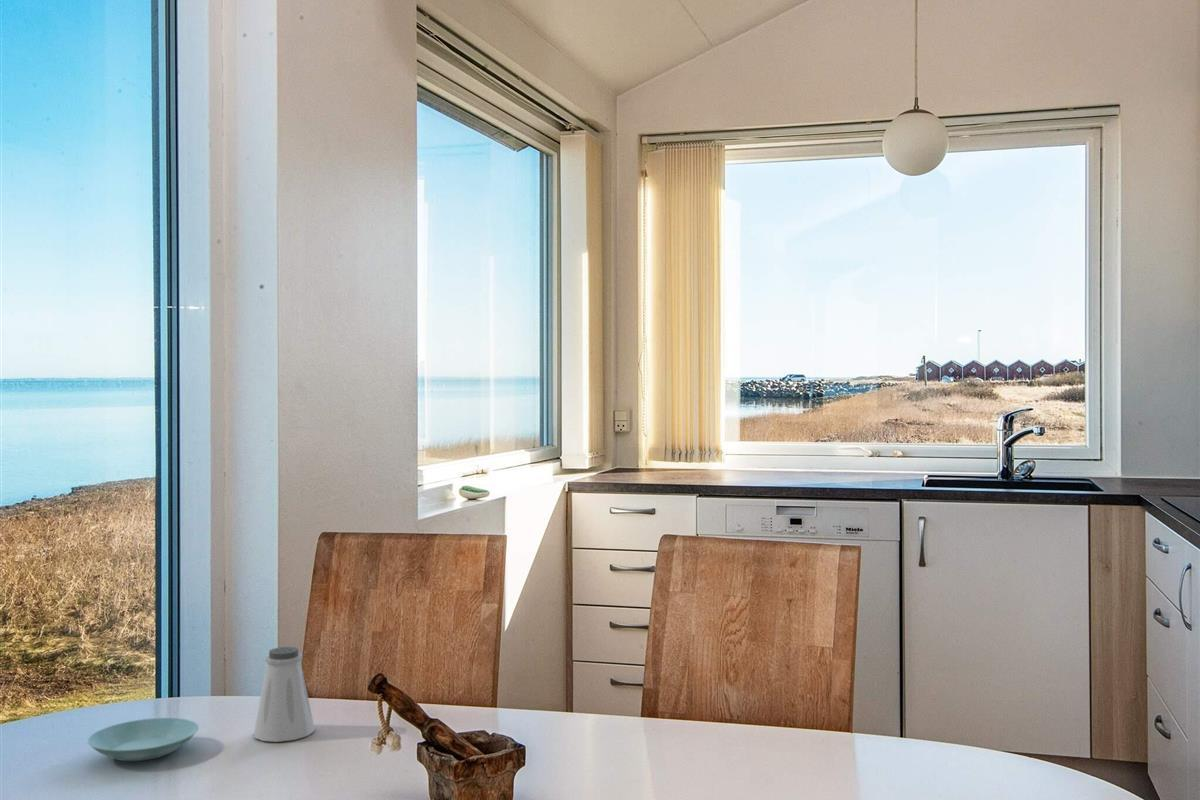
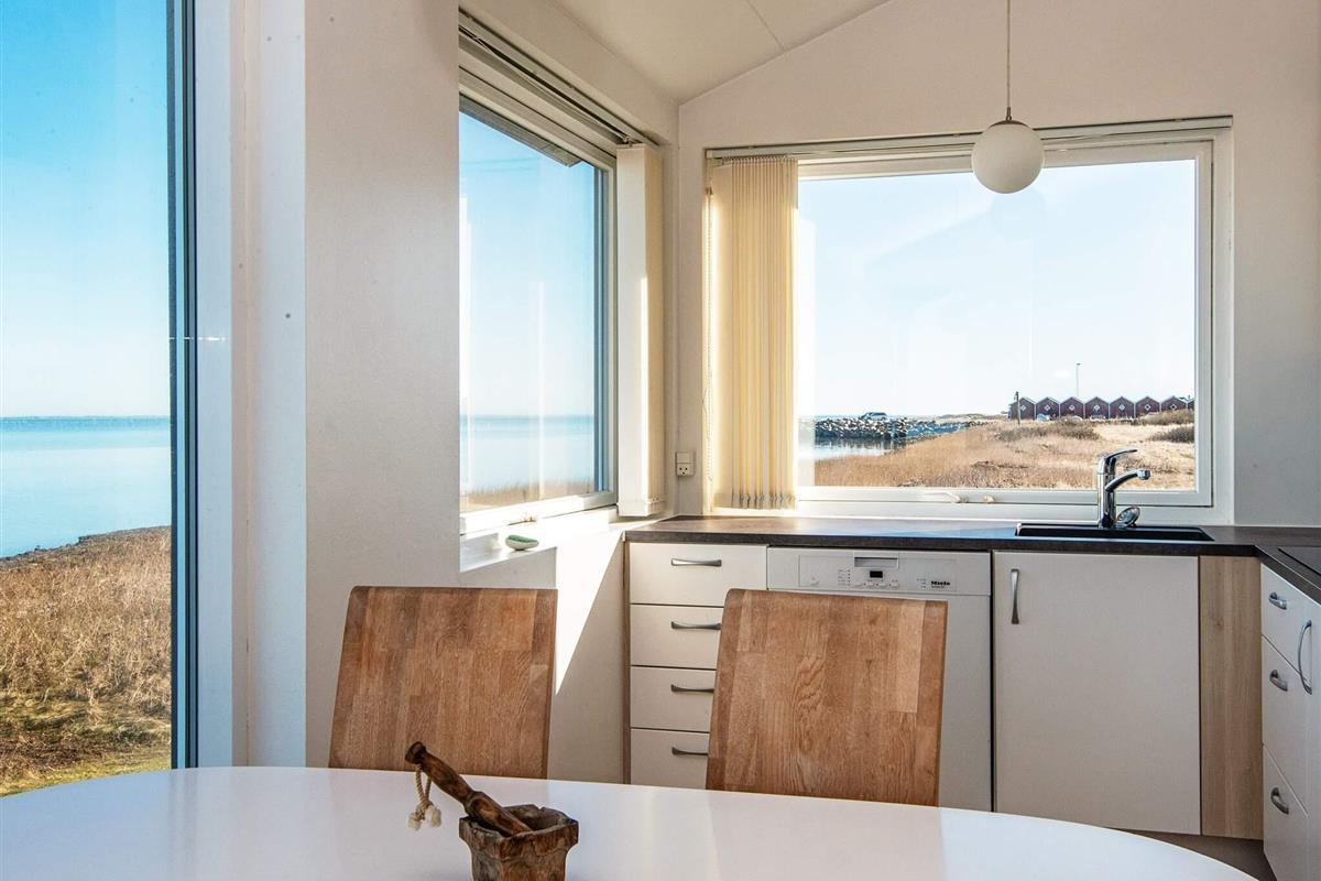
- saucer (144, 742)
- saltshaker (284, 690)
